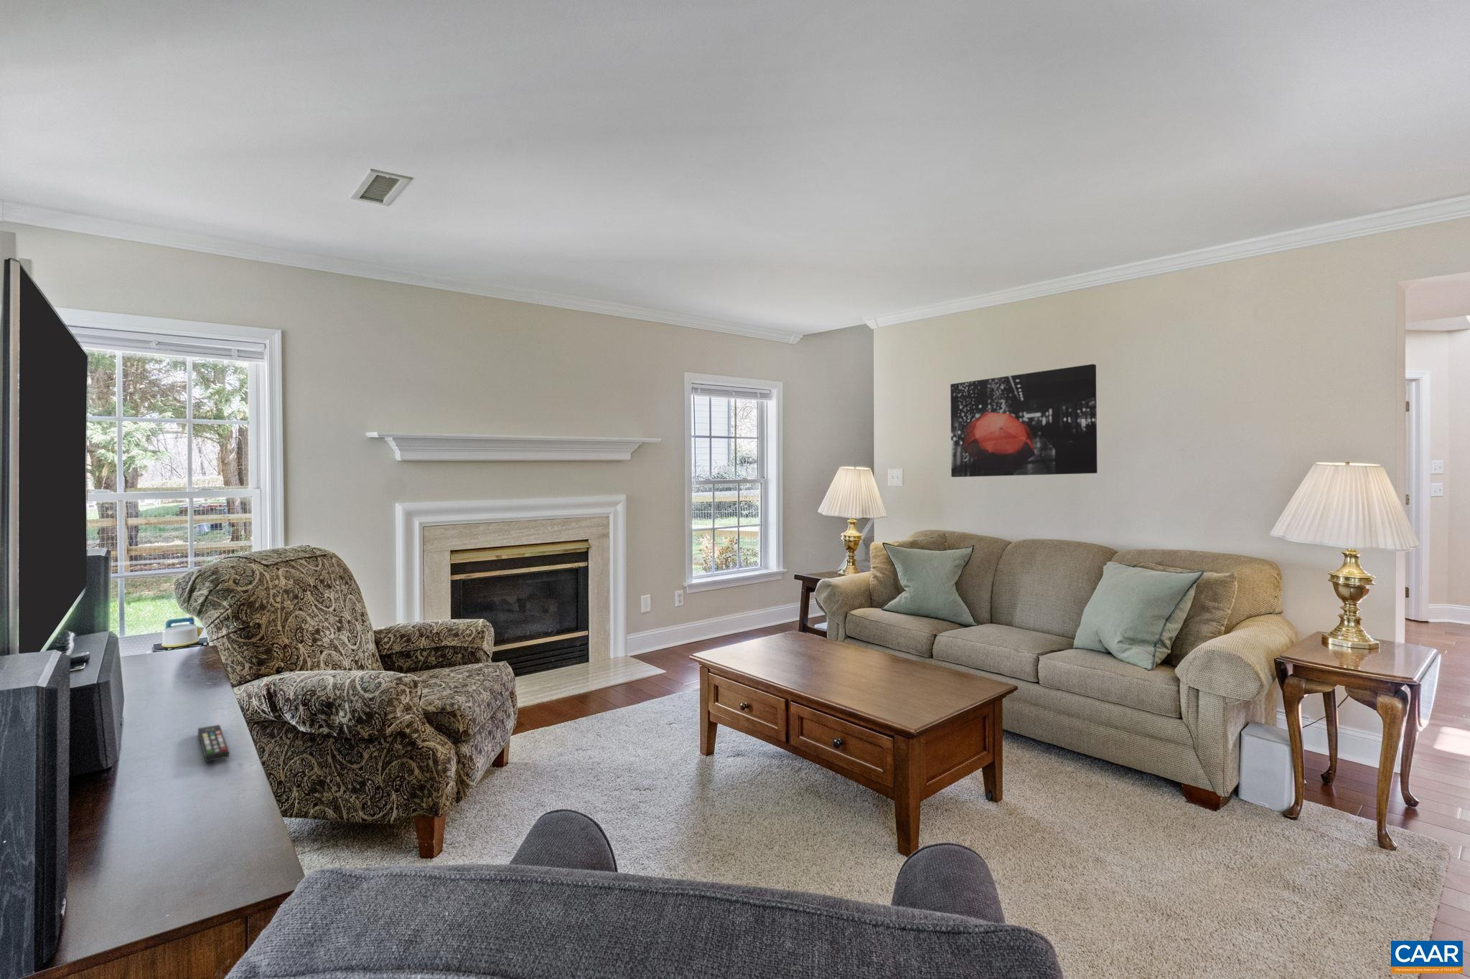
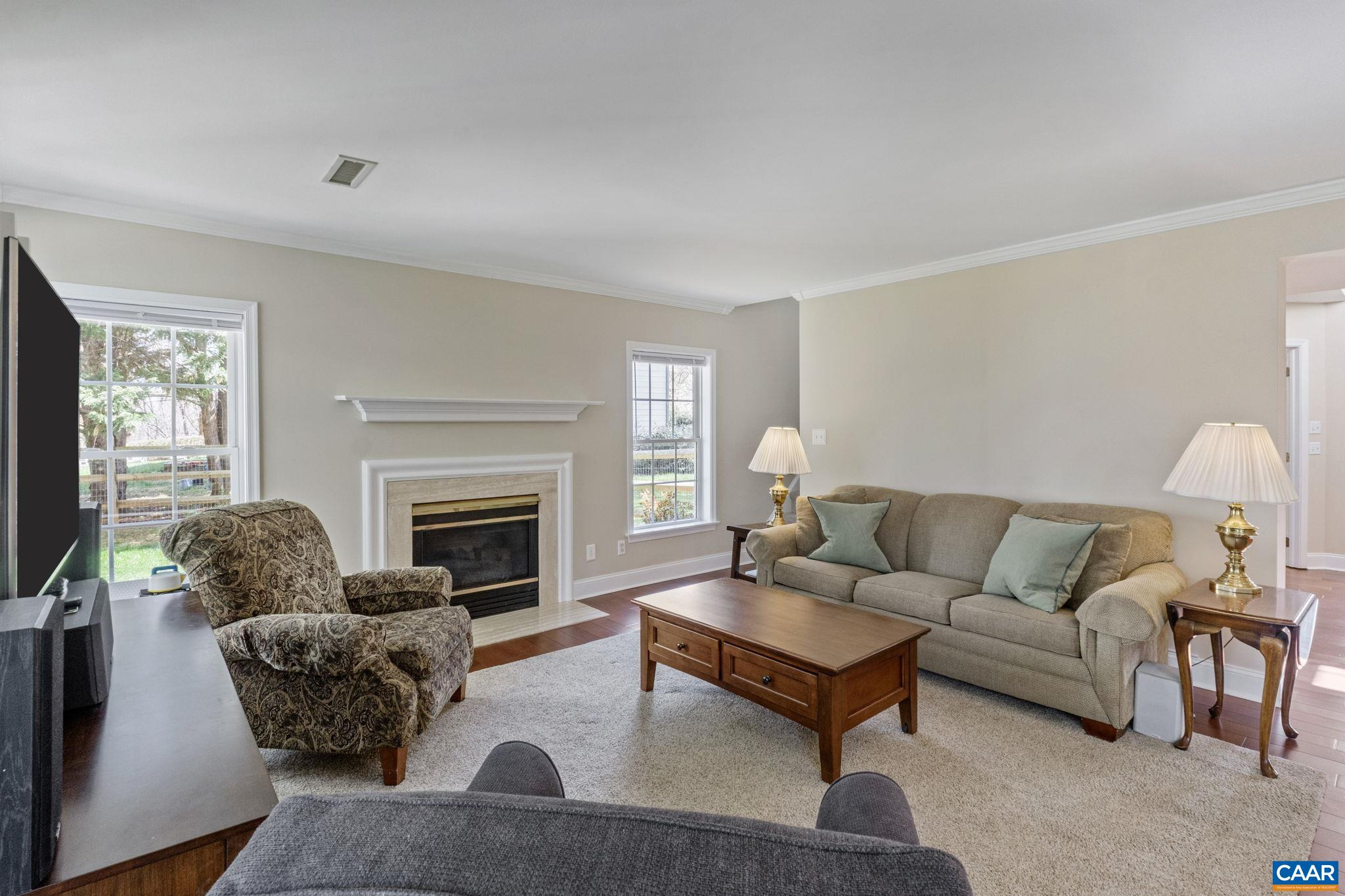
- remote control (212, 742)
- wall art (1018, 425)
